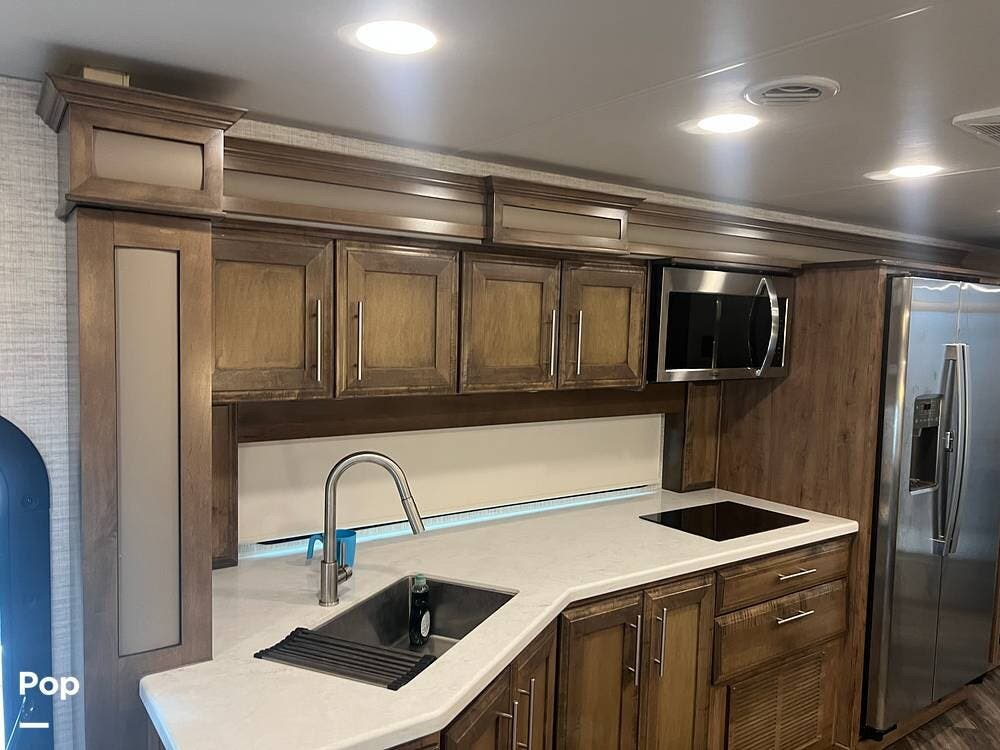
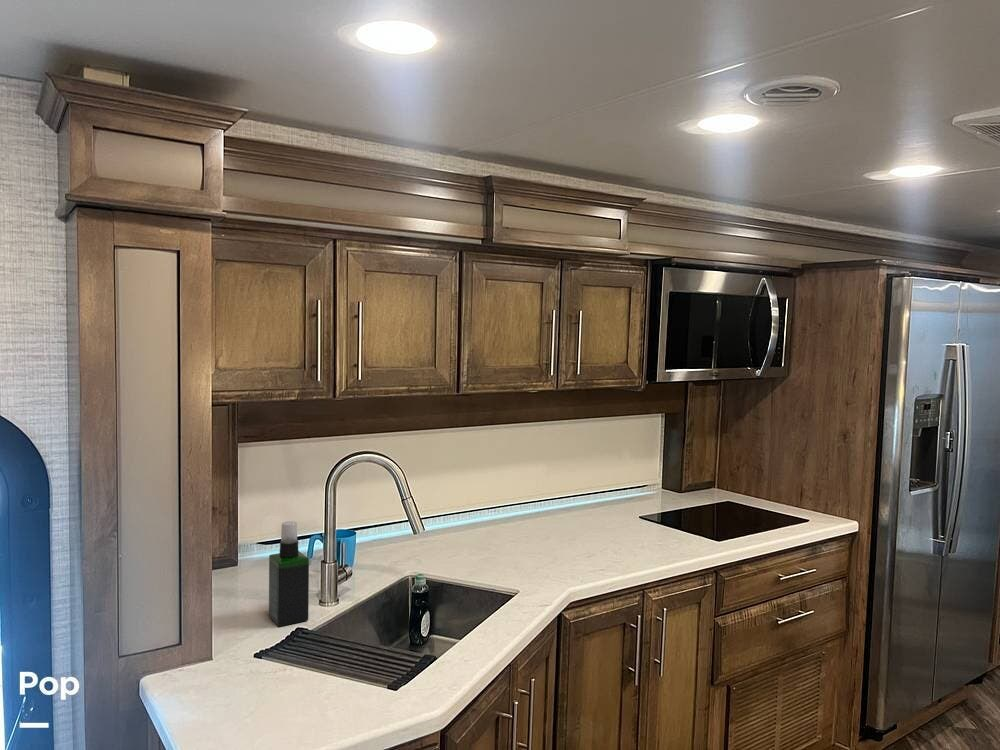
+ spray bottle (288, 570)
